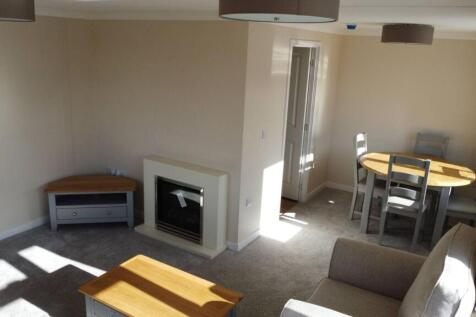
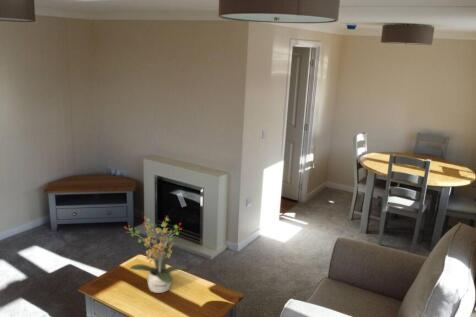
+ potted plant (156, 255)
